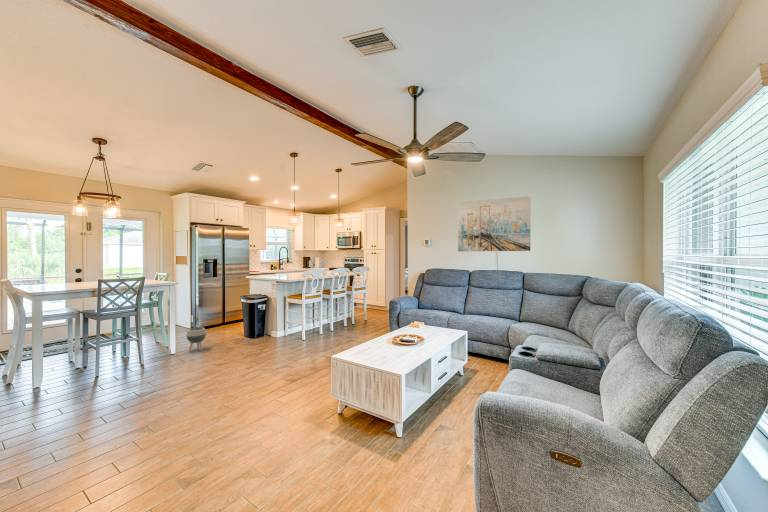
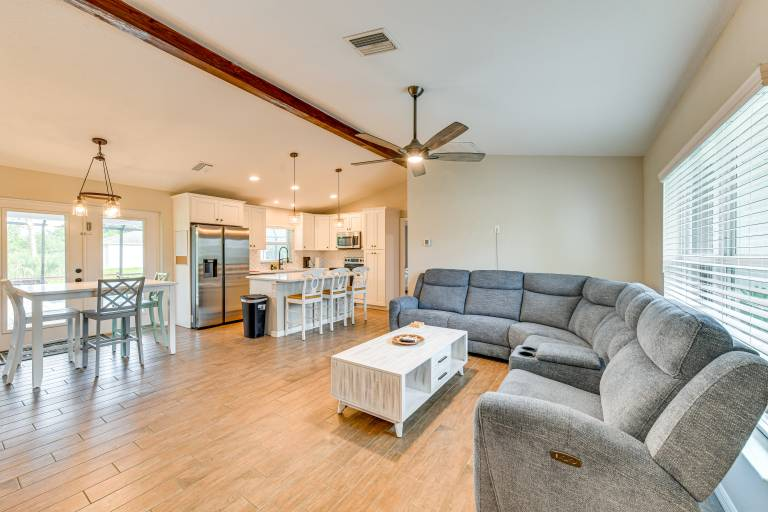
- wall art (492, 225)
- planter (196, 339)
